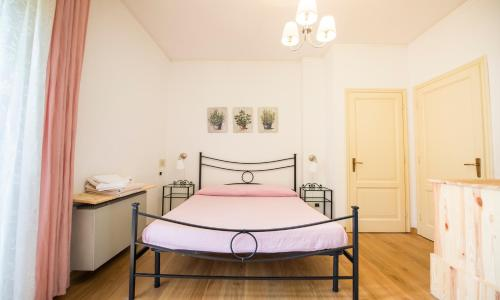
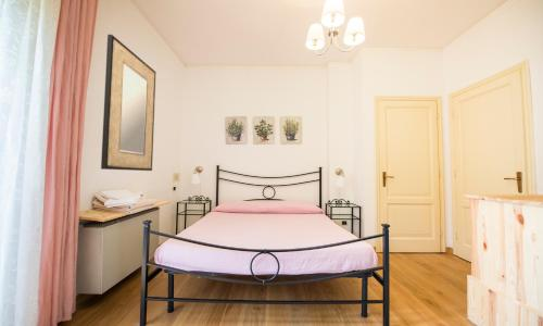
+ home mirror (132, 112)
